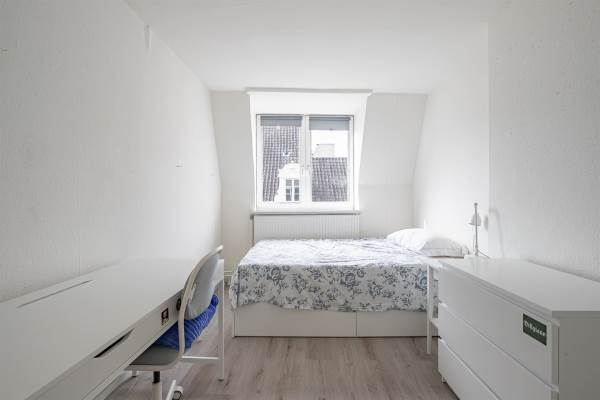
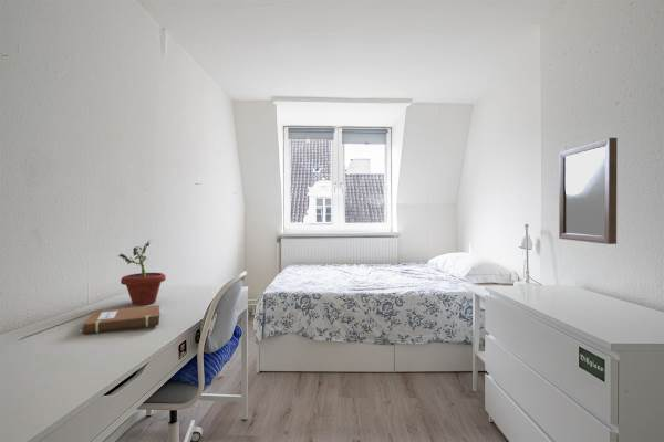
+ notebook (123, 318)
+ home mirror (584, 193)
+ potted plant (142, 271)
